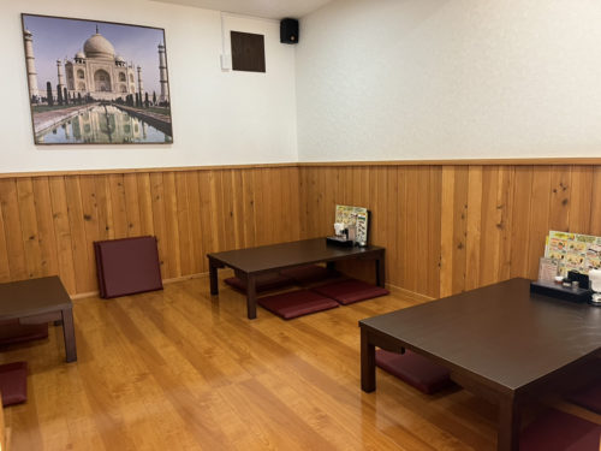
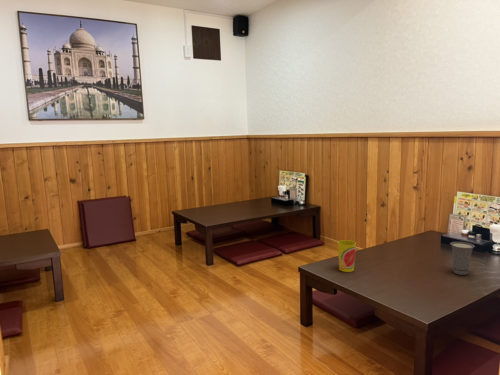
+ cup (346, 256)
+ cup (461, 258)
